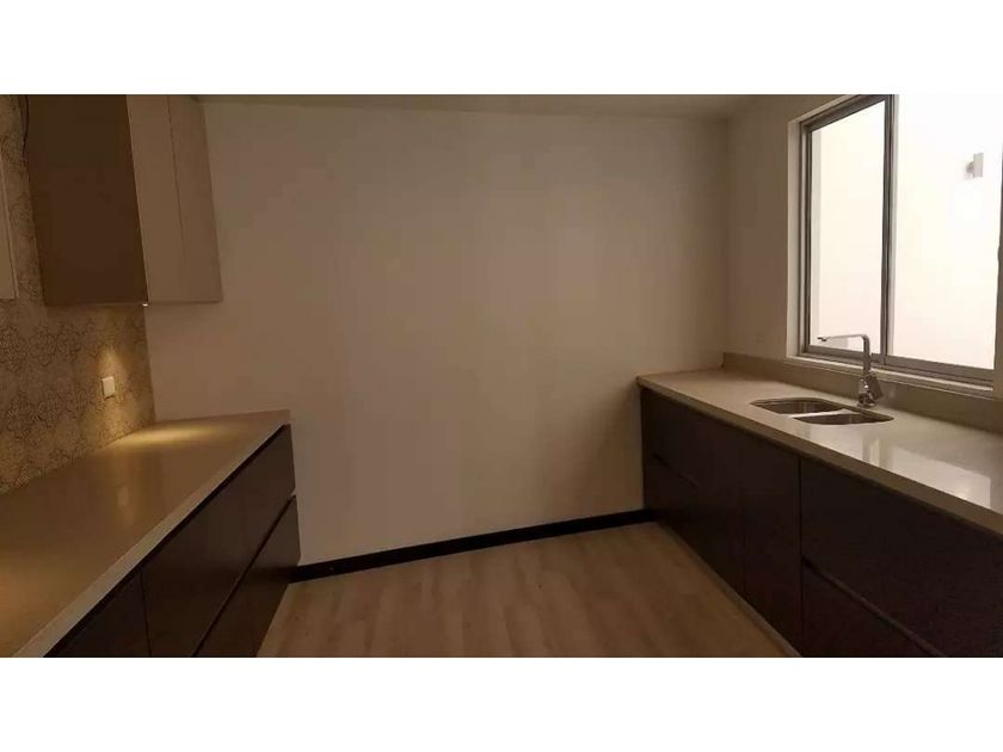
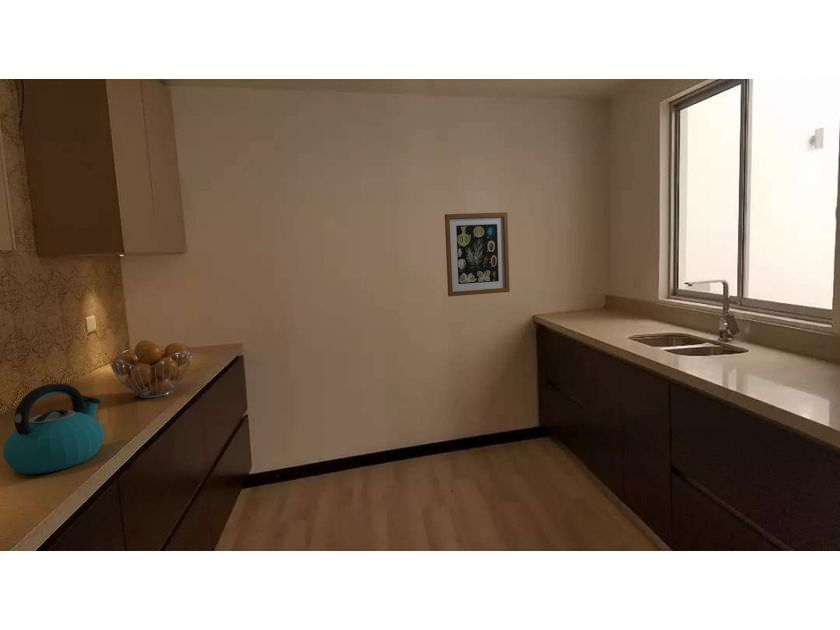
+ wall art (477, 254)
+ fruit basket (153, 367)
+ kettle (58, 421)
